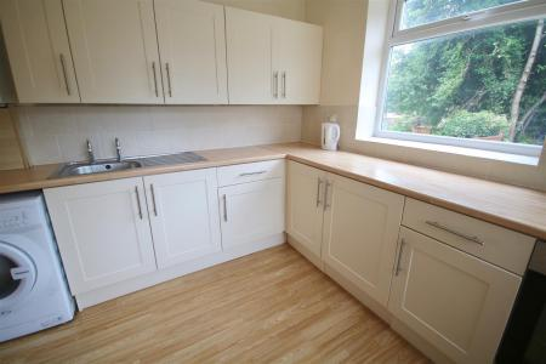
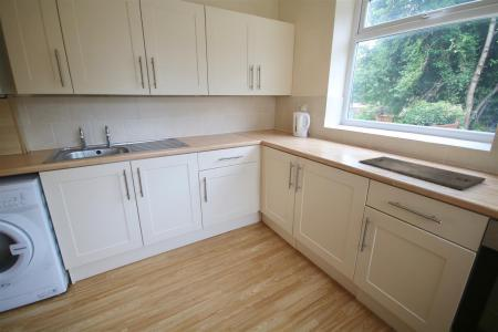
+ cutting board (414, 169)
